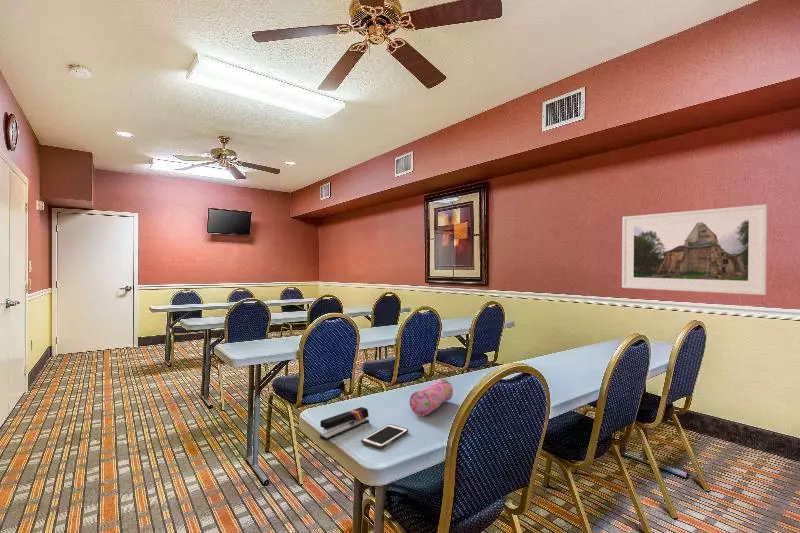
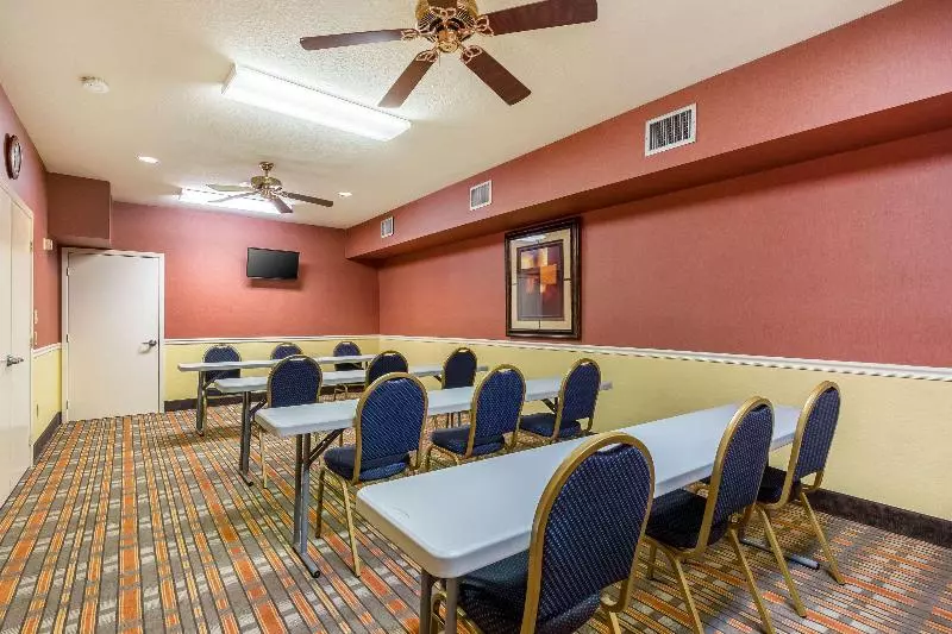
- pencil case (432, 395)
- cell phone (385, 435)
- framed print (685, 251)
- stapler (345, 421)
